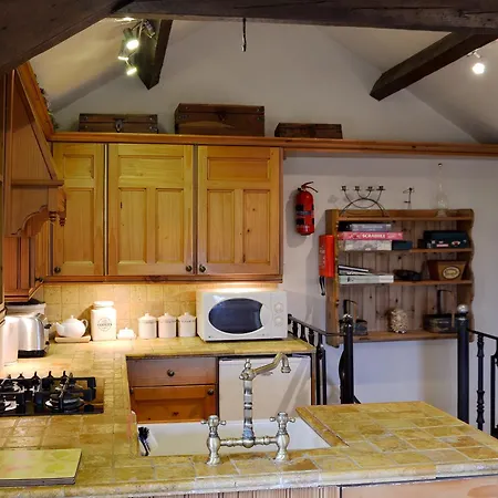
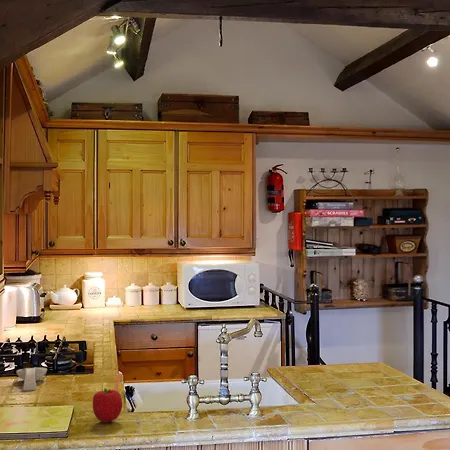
+ fruit (107, 404)
+ spoon rest (31, 374)
